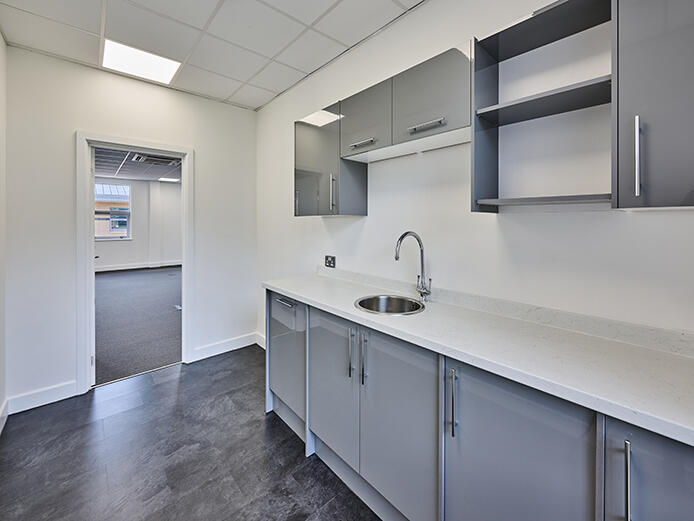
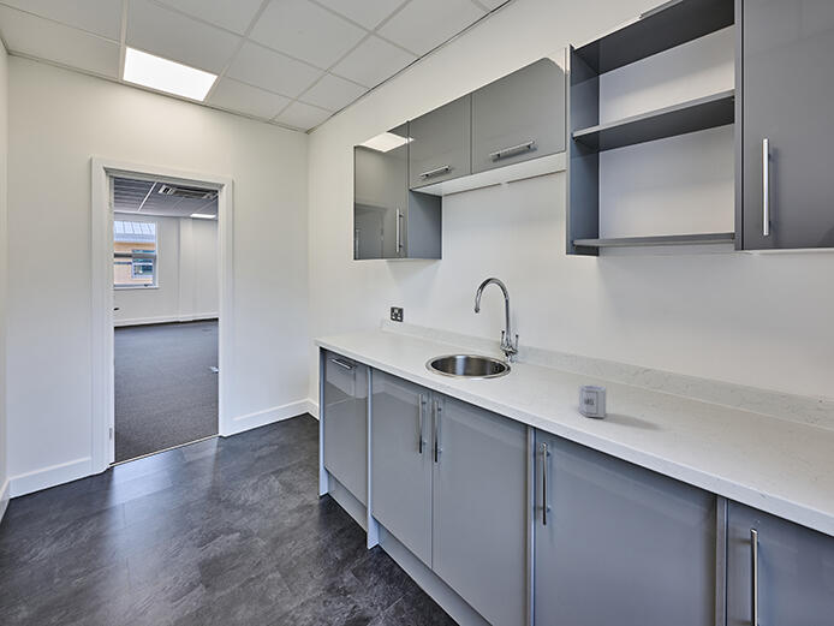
+ cup (594, 400)
